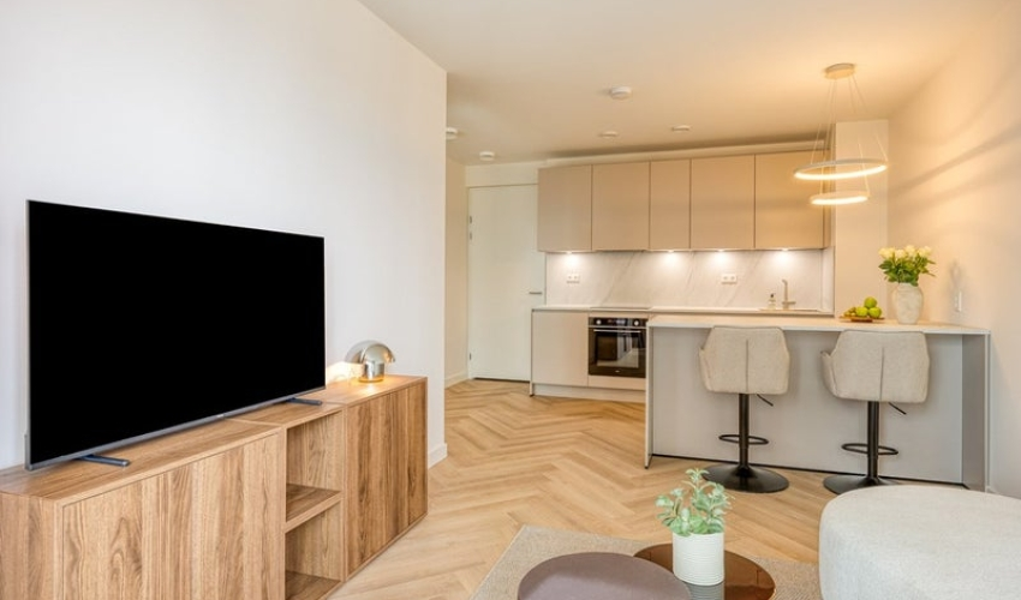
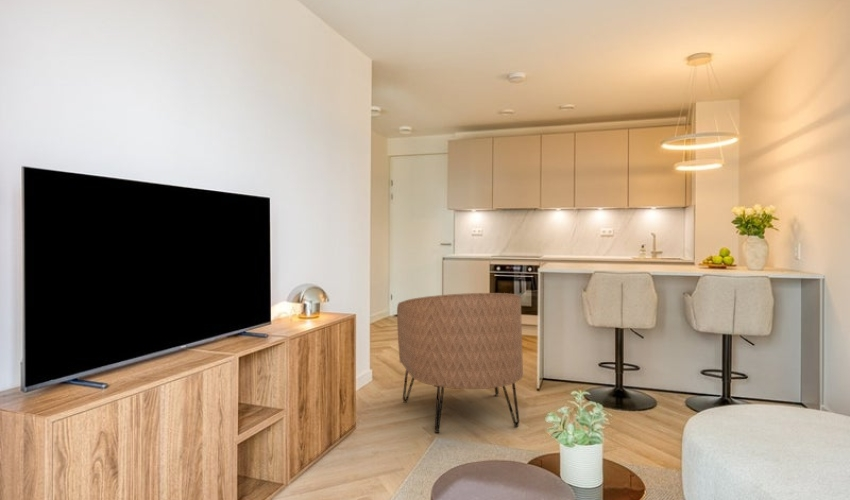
+ armchair (464, 351)
